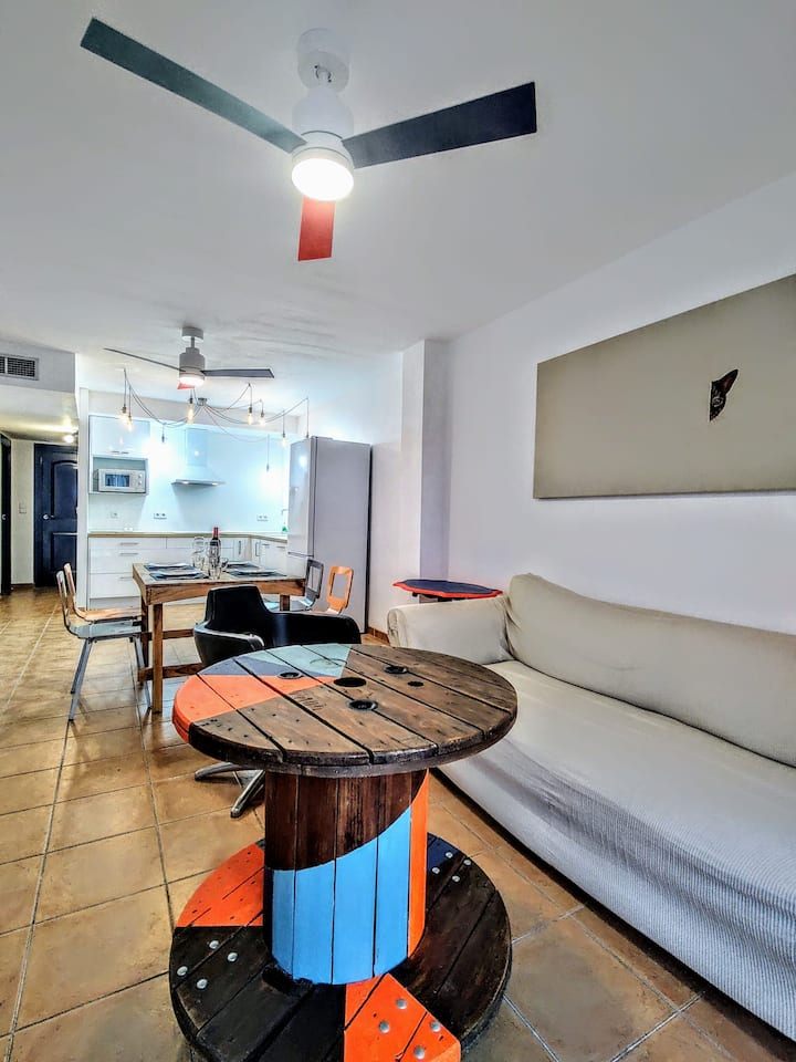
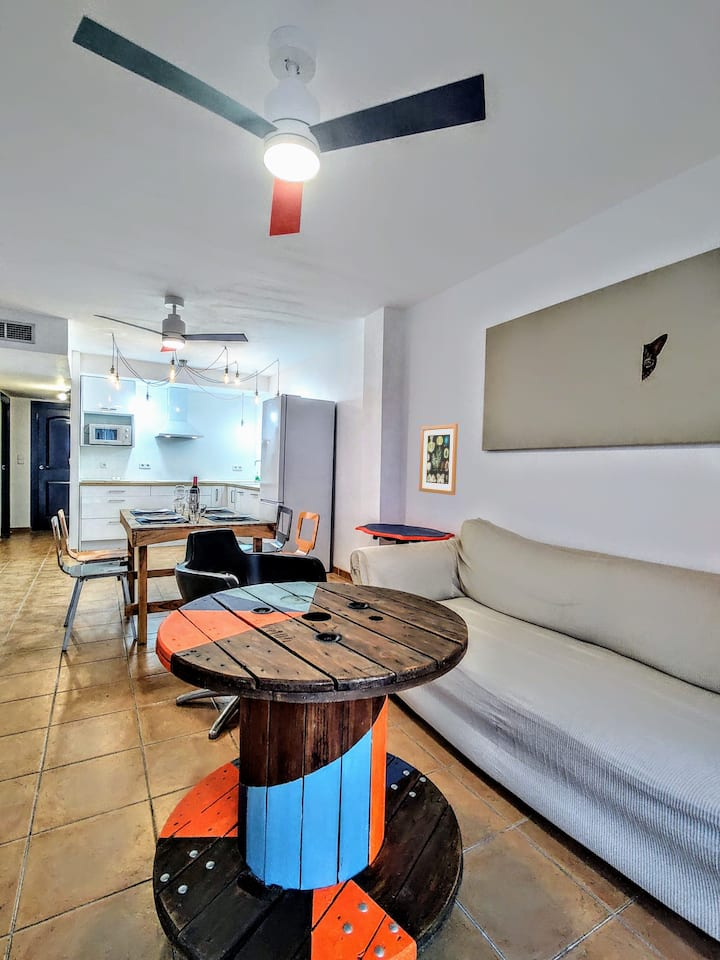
+ wall art (437, 459)
